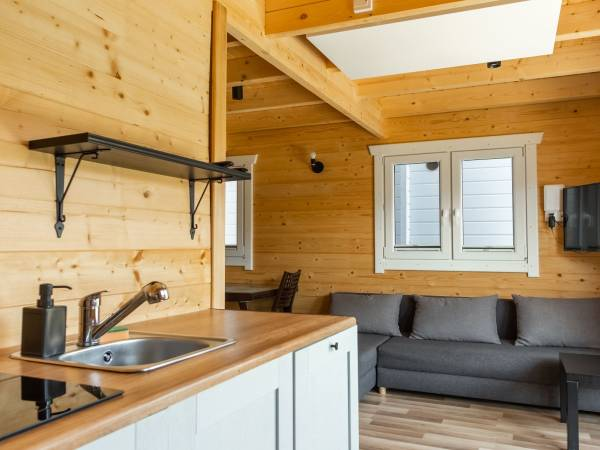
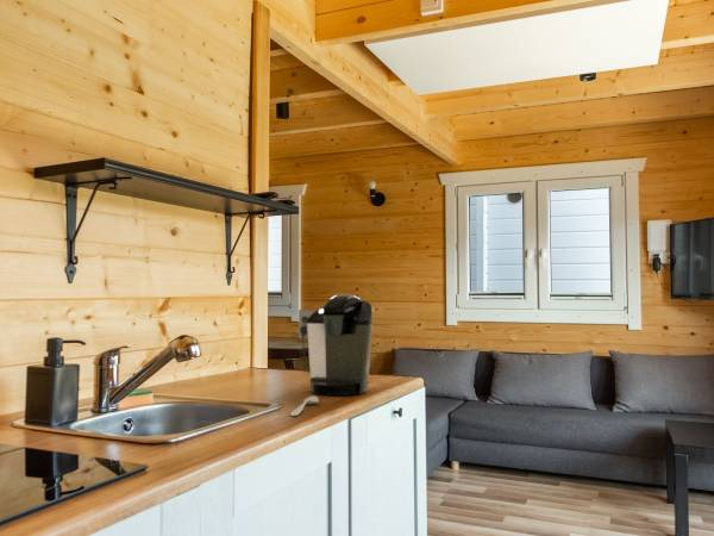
+ coffee maker (325, 341)
+ spoon (303, 405)
